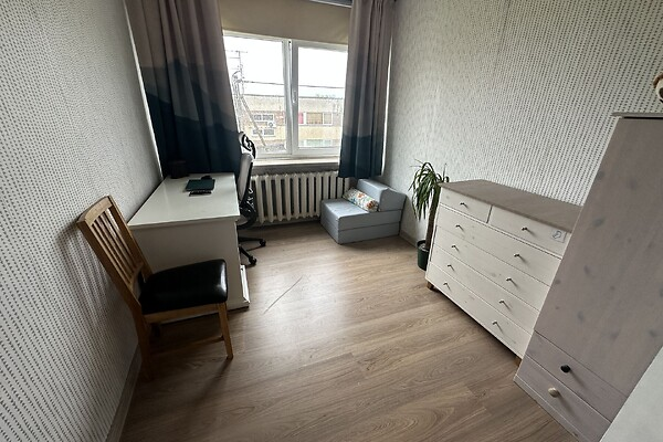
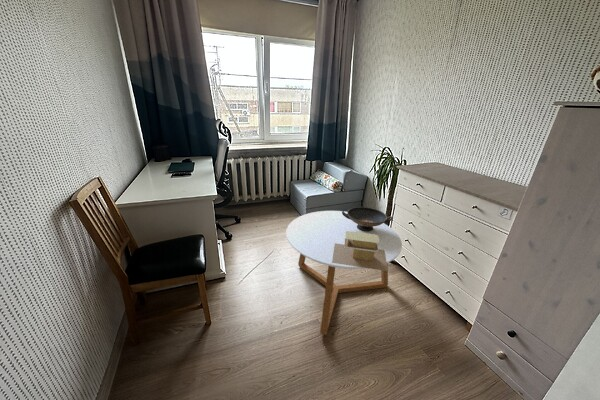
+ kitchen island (360, 246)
+ coffee table (338, 265)
+ decorative bowl (366, 220)
